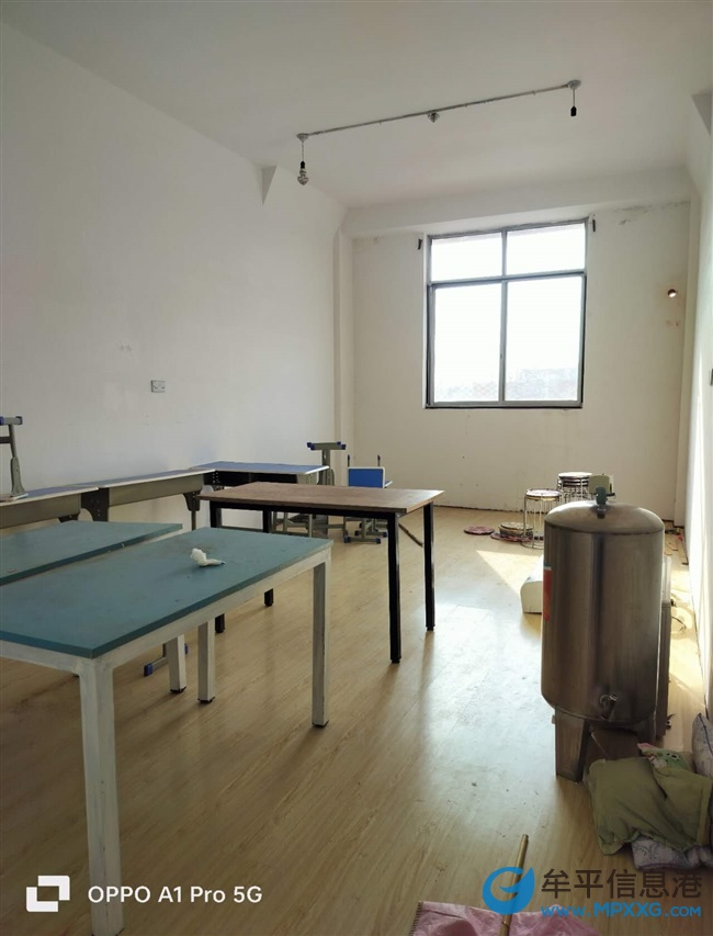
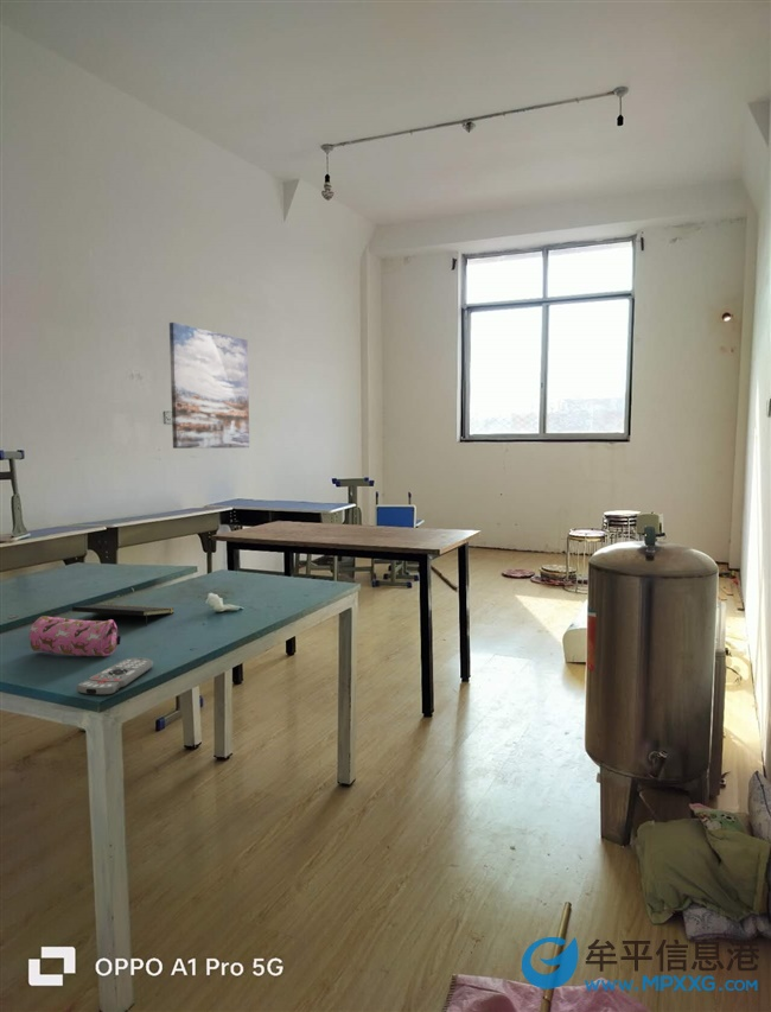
+ wall art (212, 390)
+ remote control (119, 675)
+ notepad (125, 610)
+ pencil case (74, 635)
